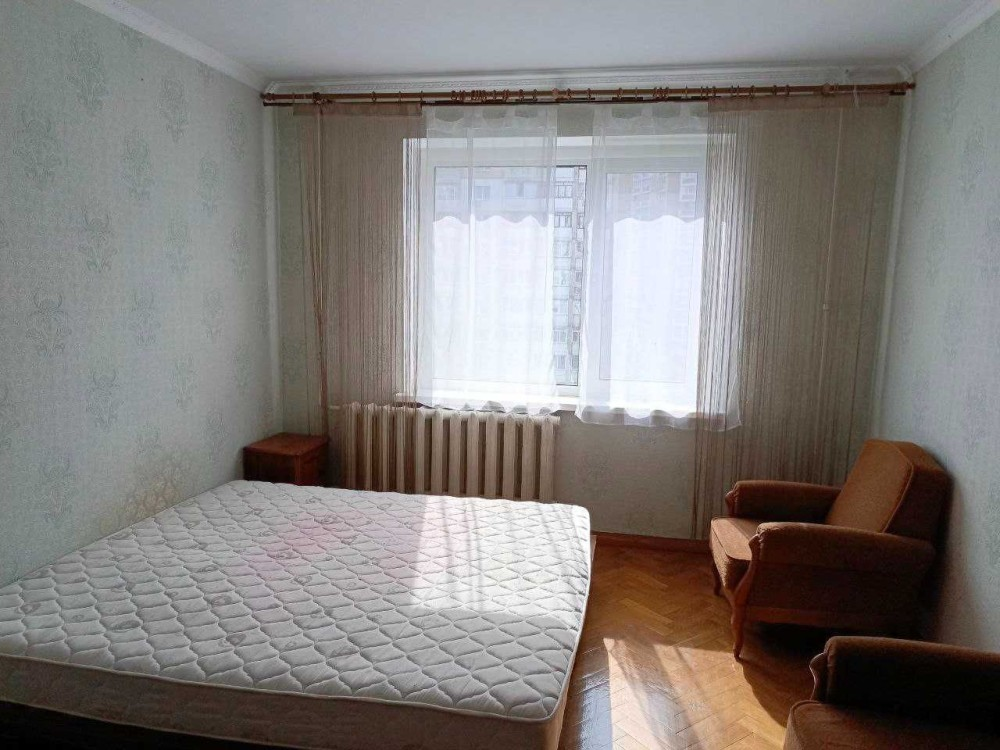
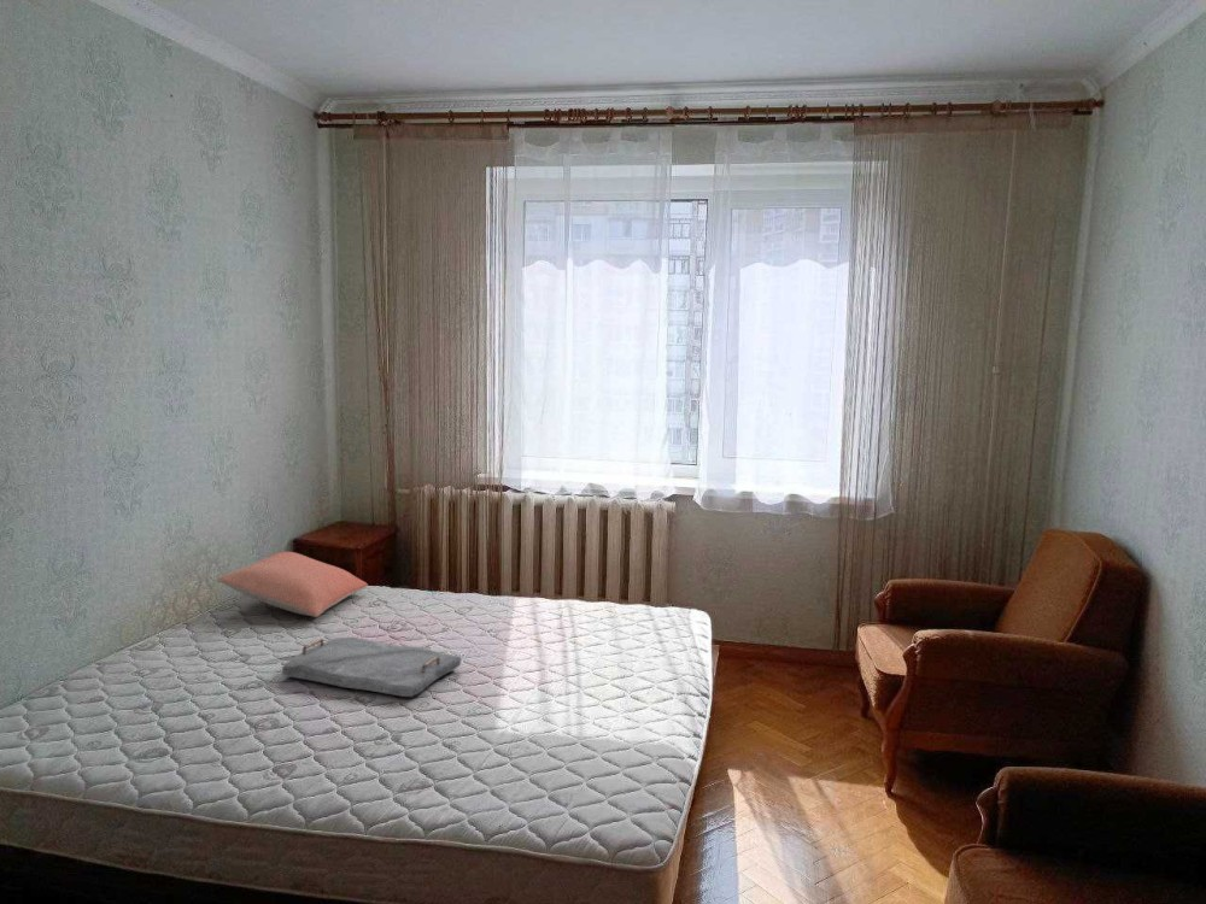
+ pillow (297, 582)
+ serving tray (377, 658)
